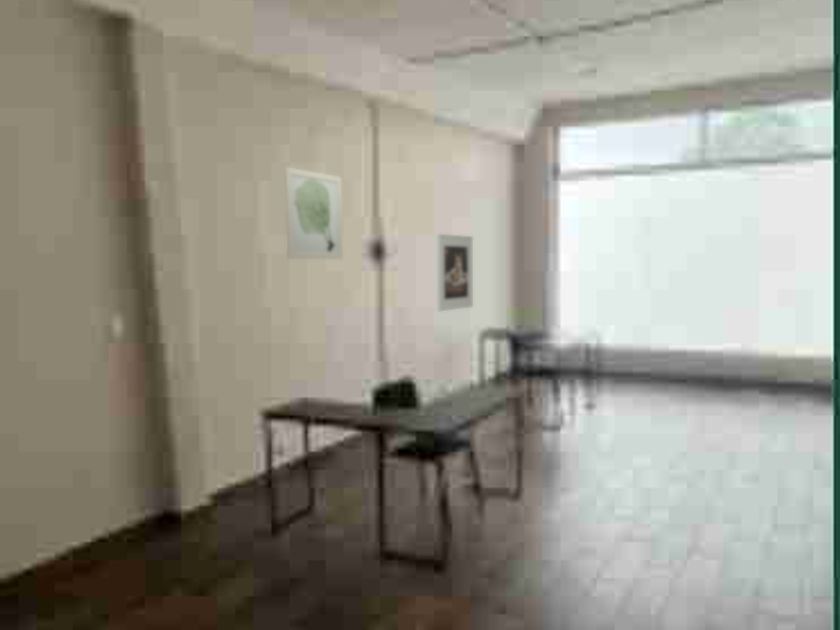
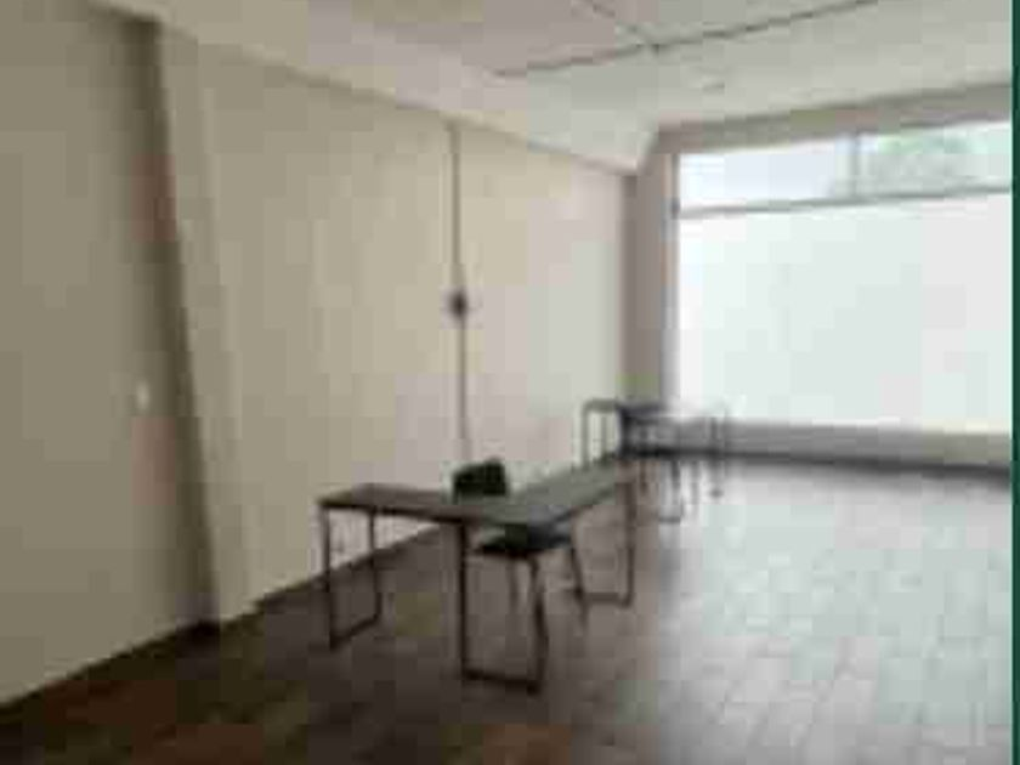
- wall art (315, 215)
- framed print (455, 272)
